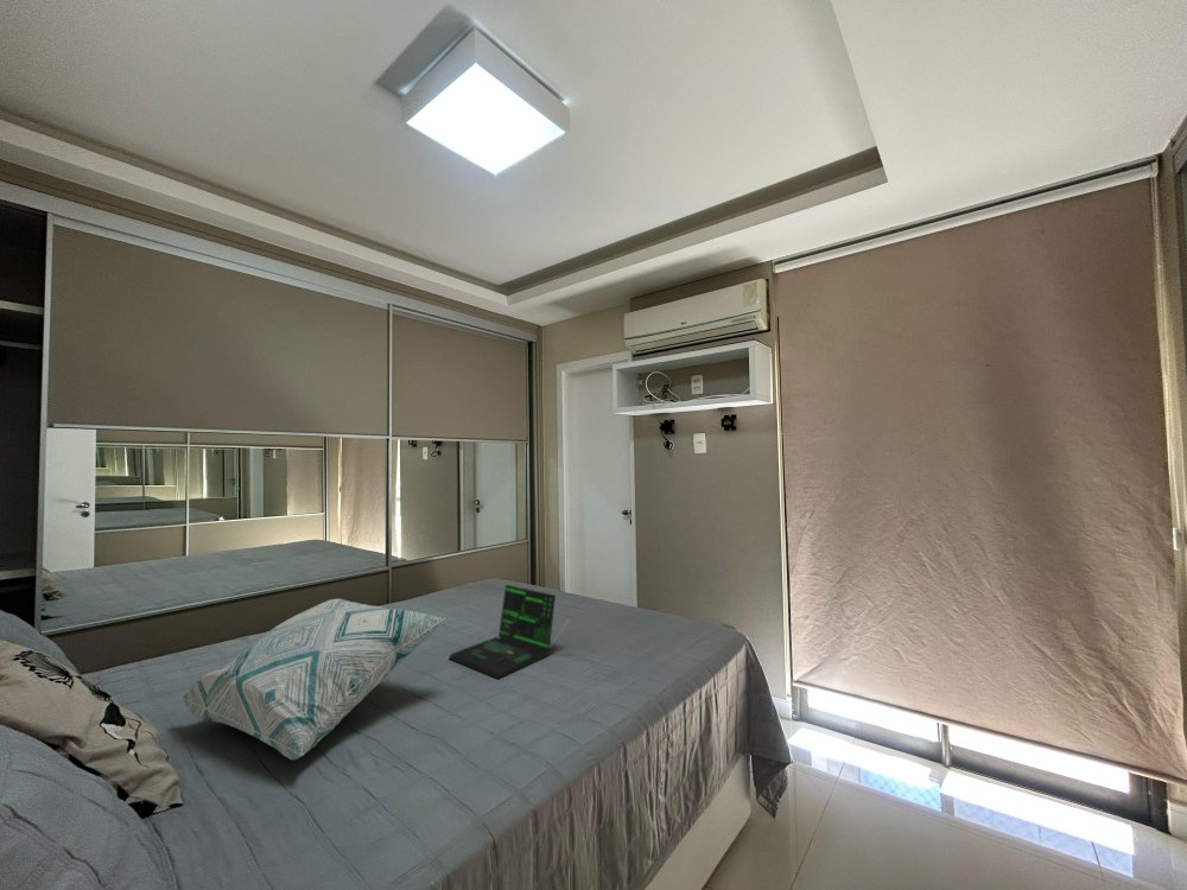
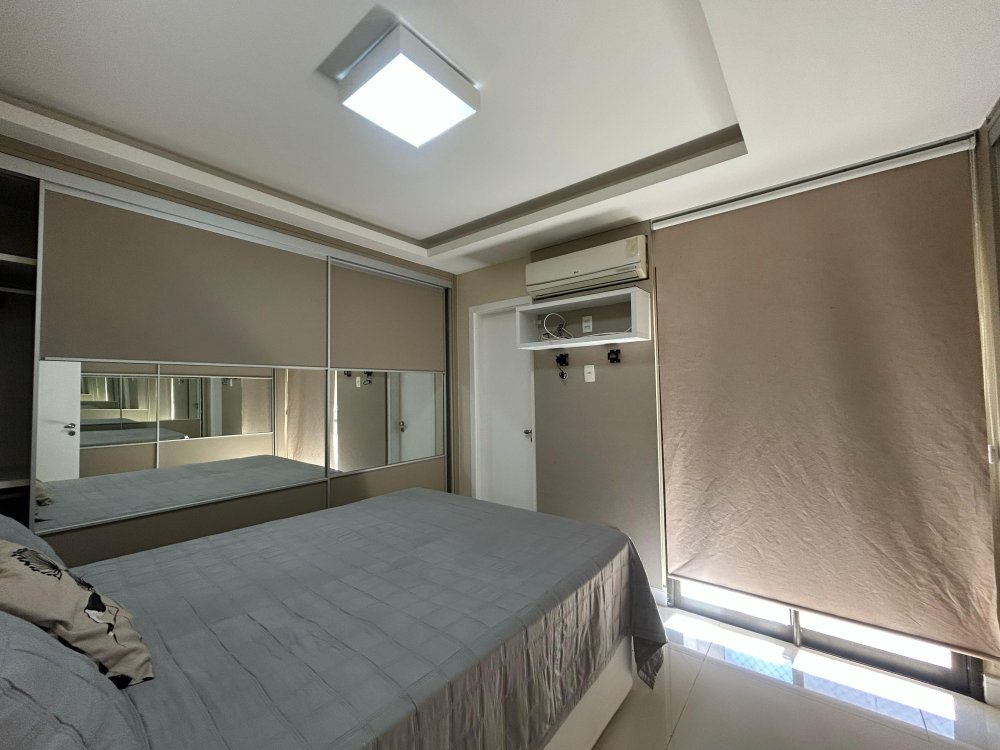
- laptop (509, 628)
- decorative pillow (322, 662)
